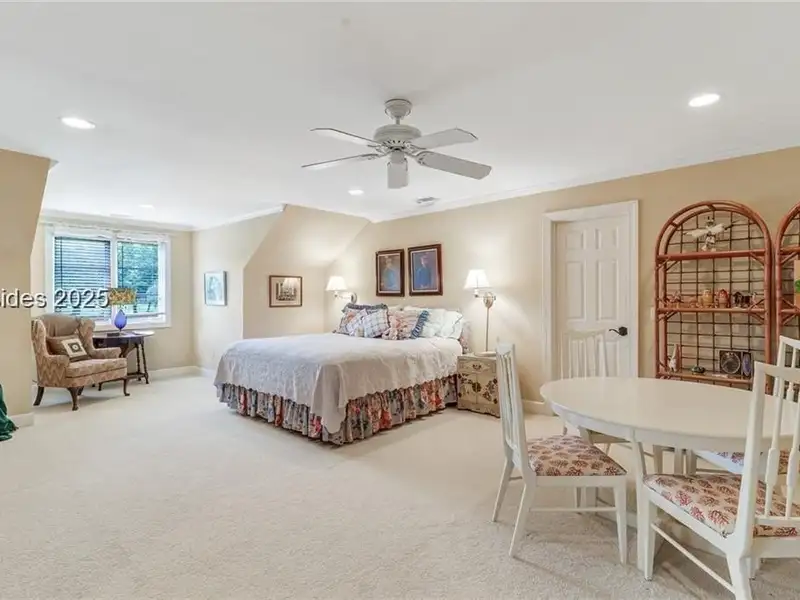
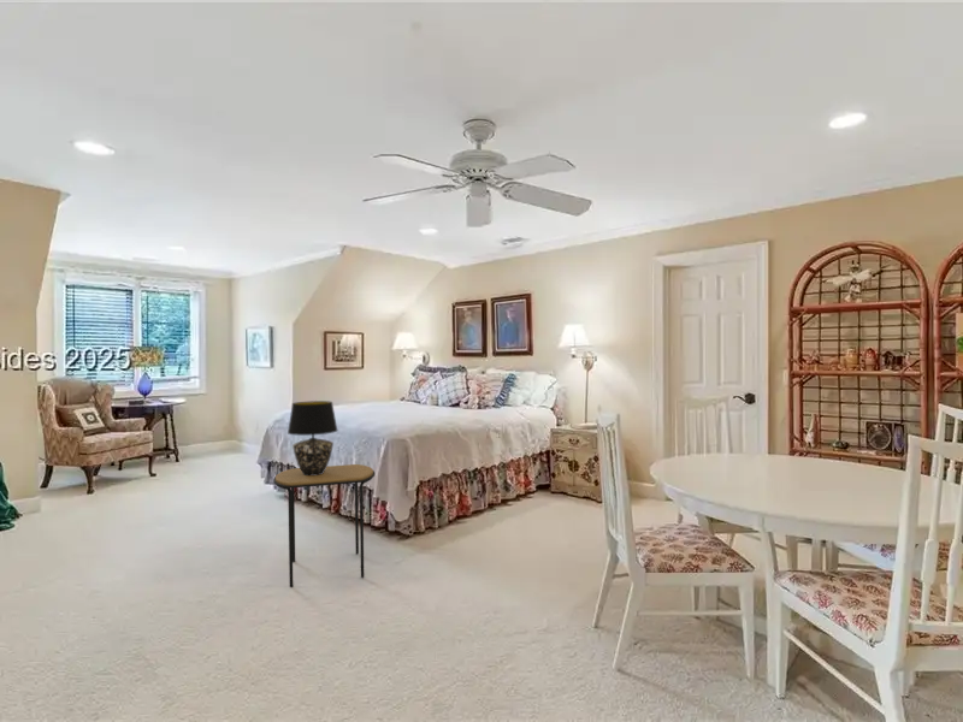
+ table lamp (313, 437)
+ side table (355, 521)
